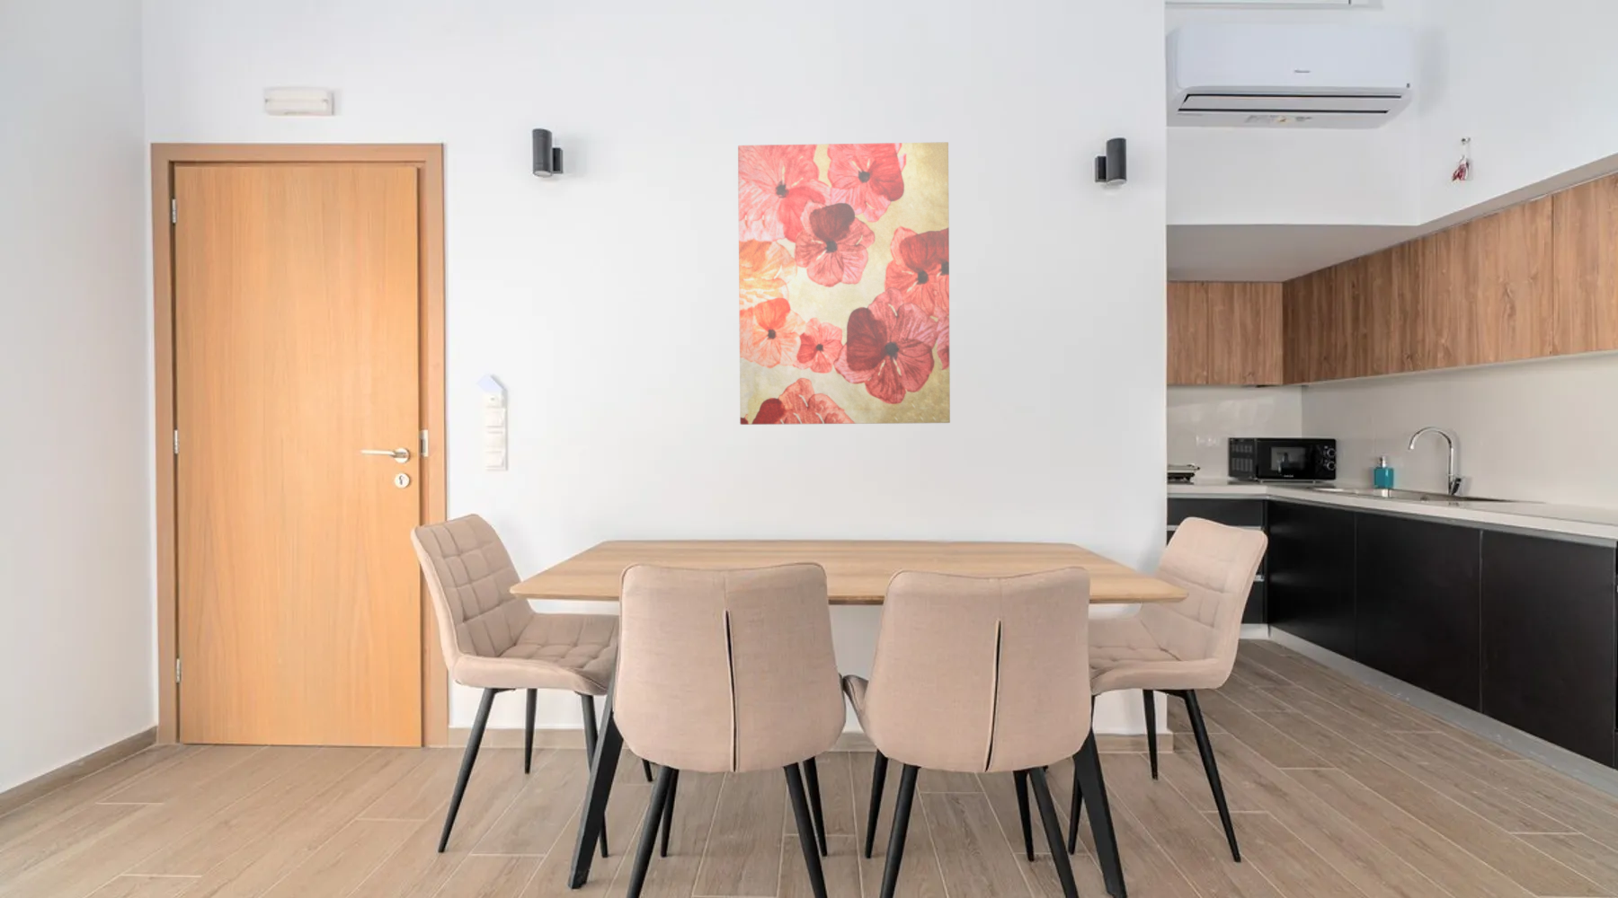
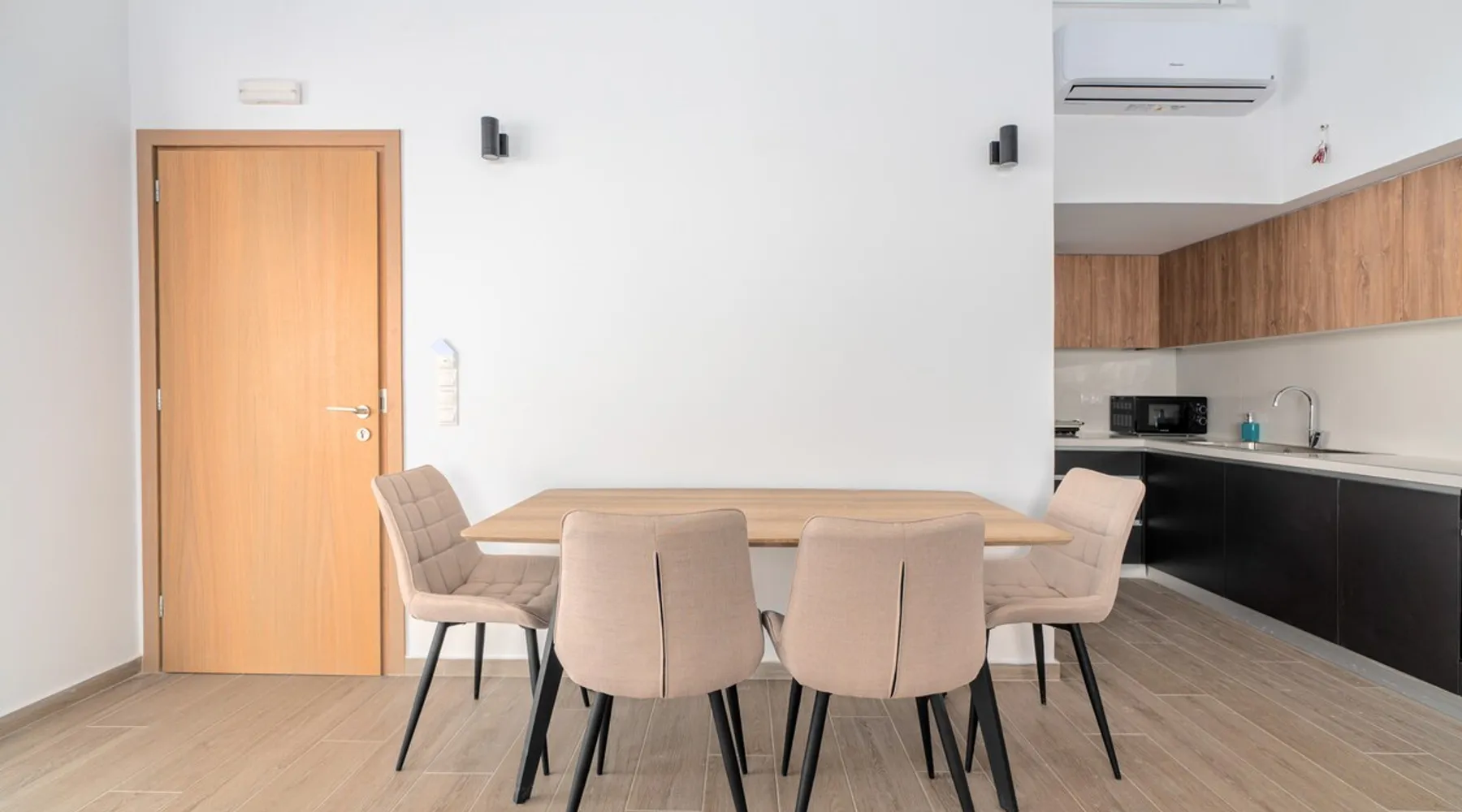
- wall art (843, 284)
